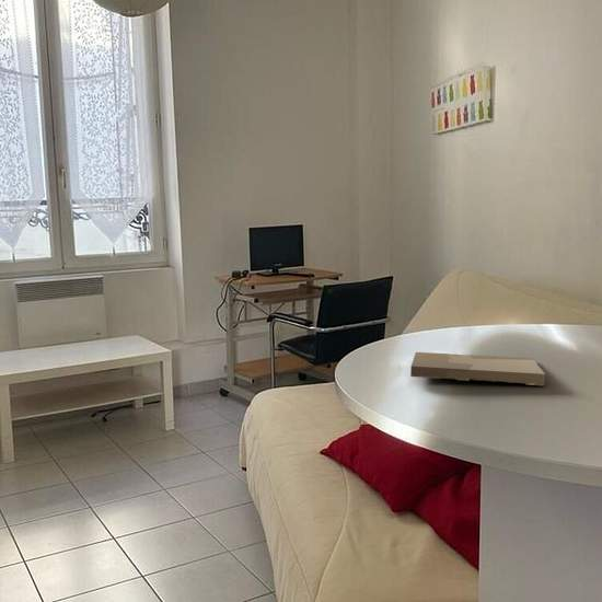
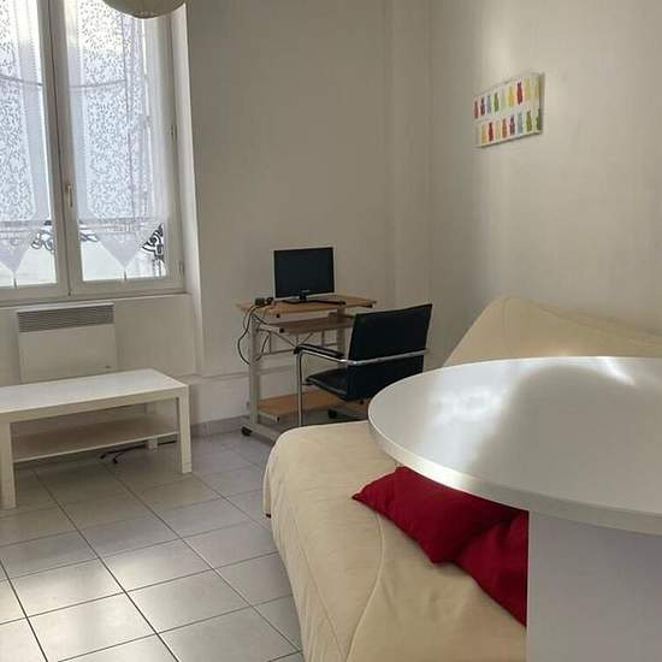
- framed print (474, 363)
